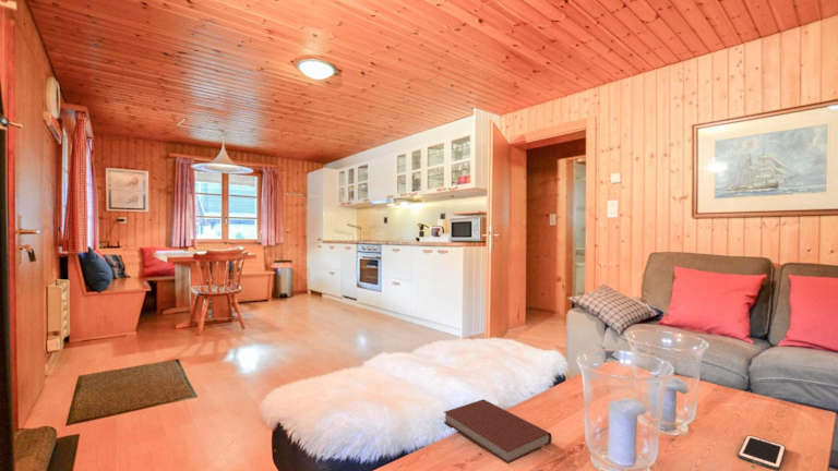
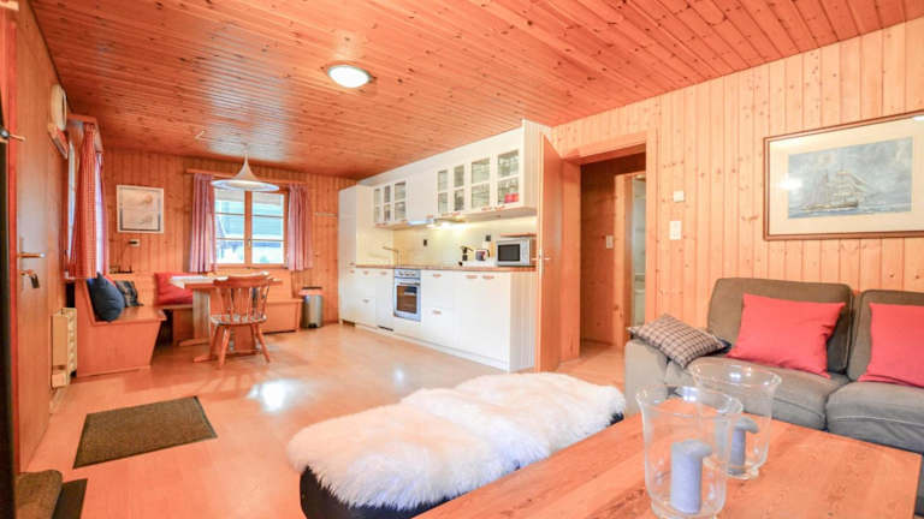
- book (494, 426)
- cell phone (762, 451)
